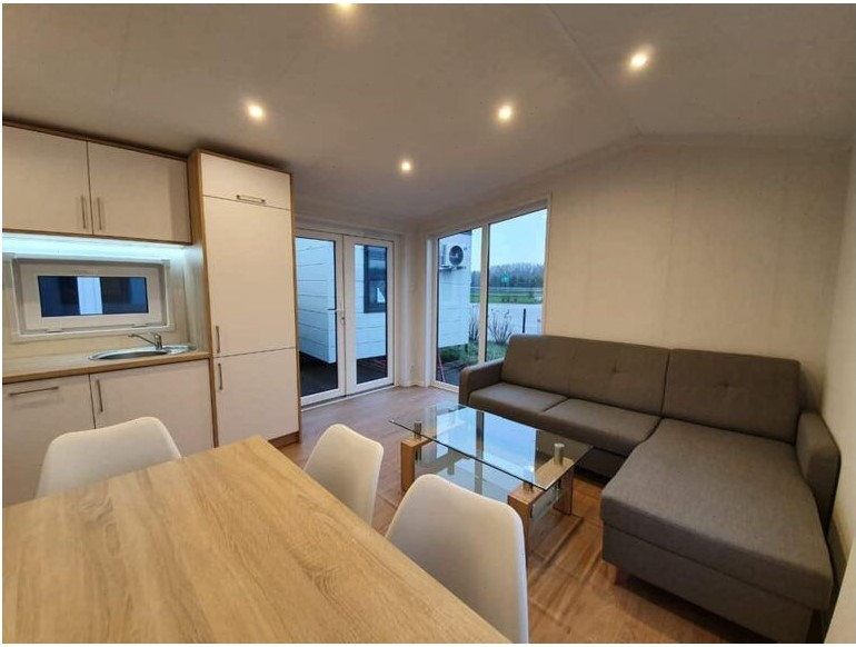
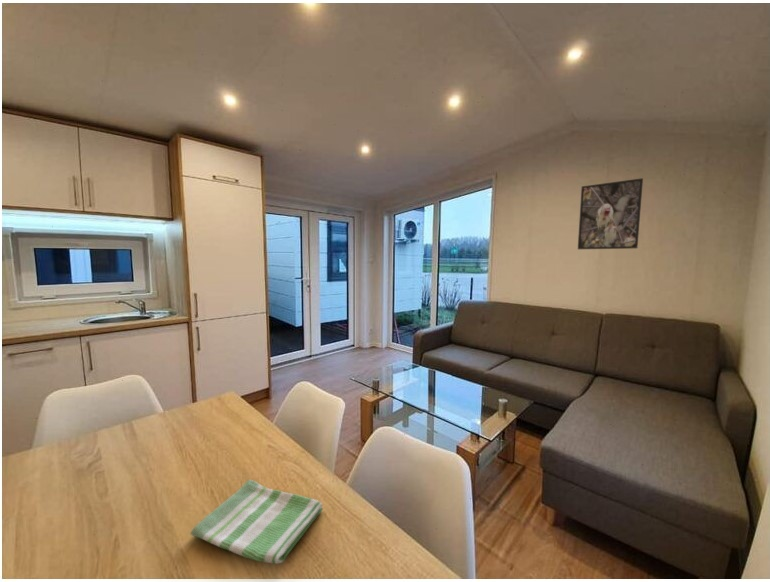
+ dish towel (261, 517)
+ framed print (608, 216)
